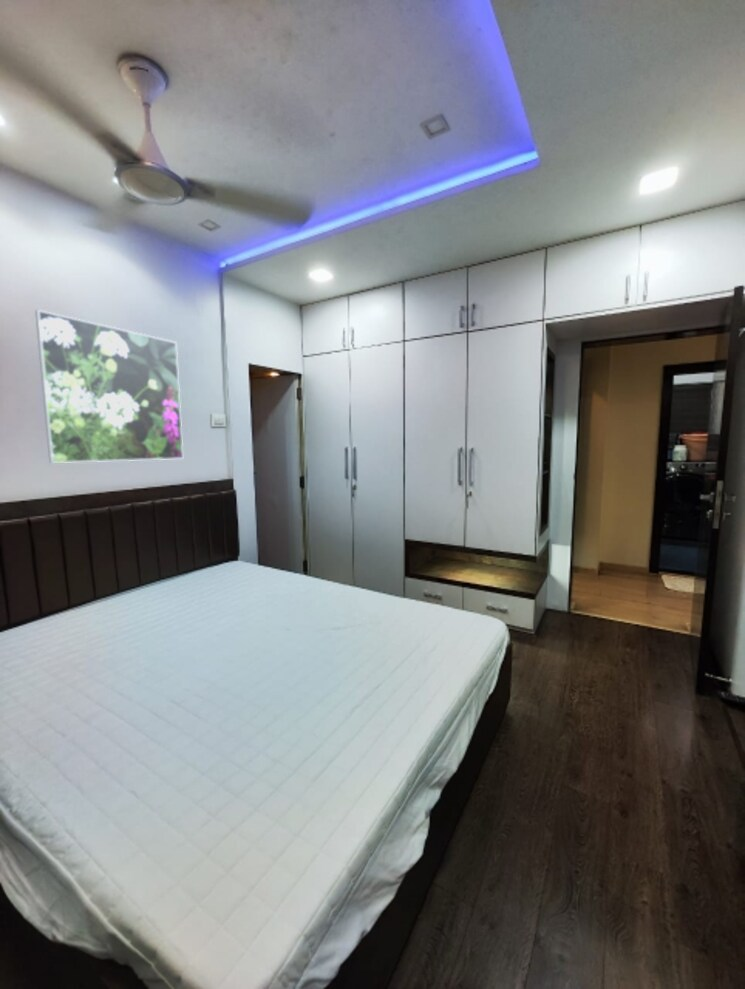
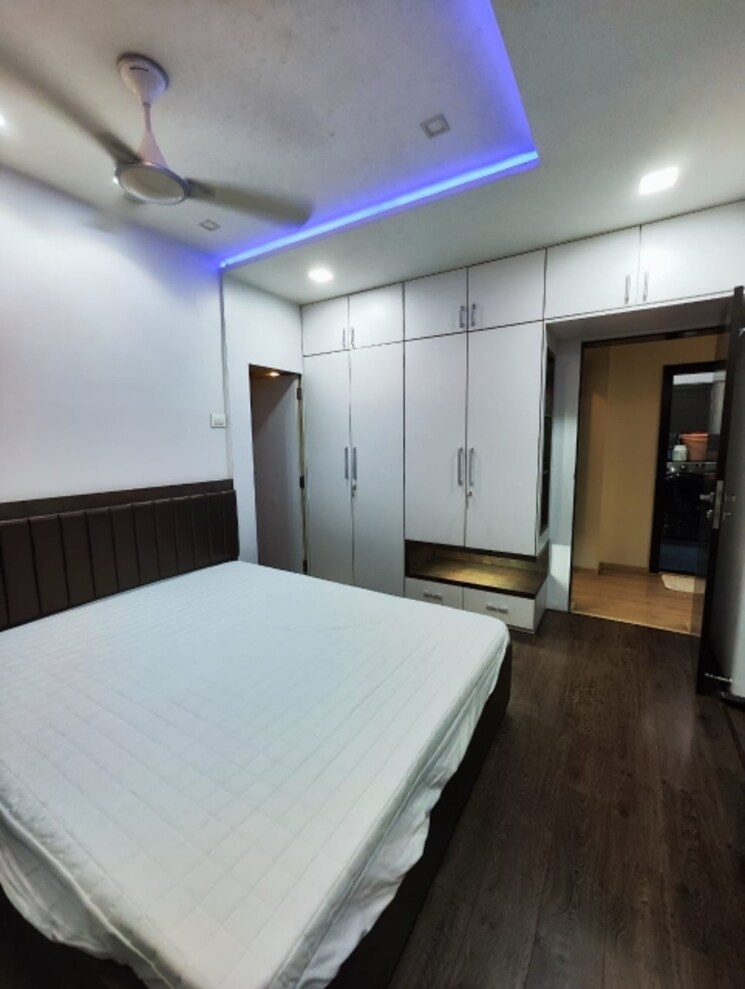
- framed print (120, 395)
